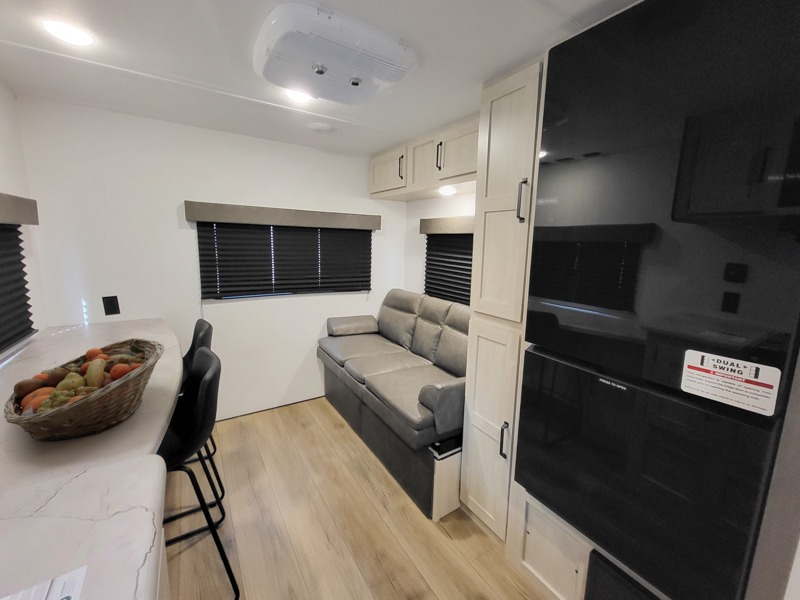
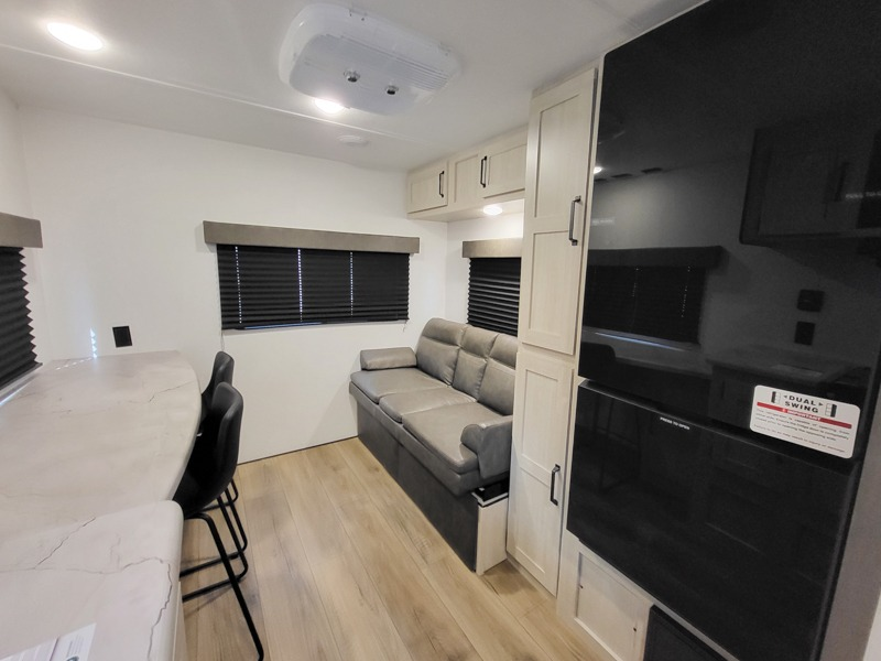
- fruit basket (93, 383)
